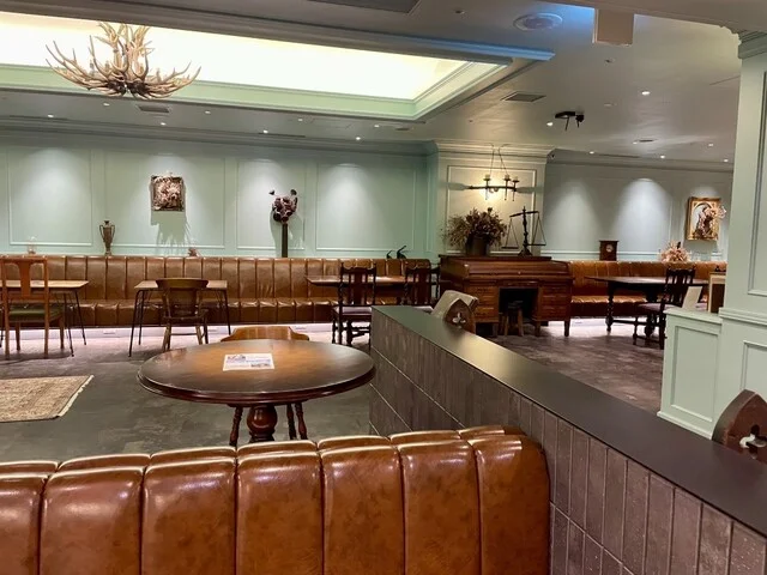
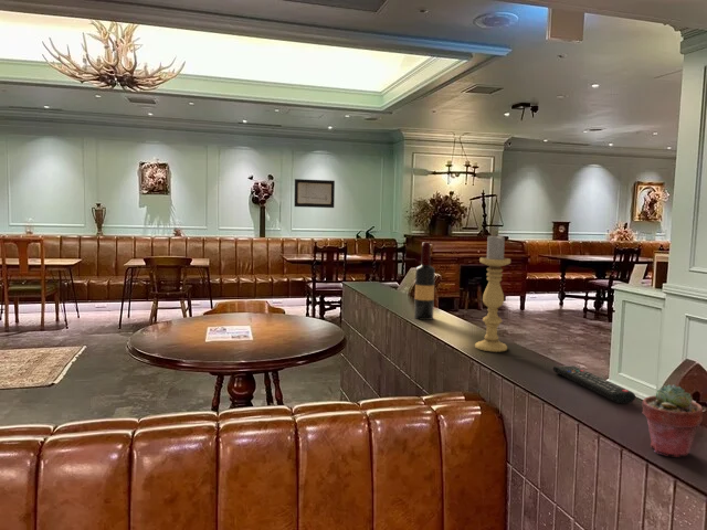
+ wall art (314, 193)
+ wine bottle (424, 280)
+ candle holder (493, 290)
+ potted succulent (671, 416)
+ remote control (590, 382)
